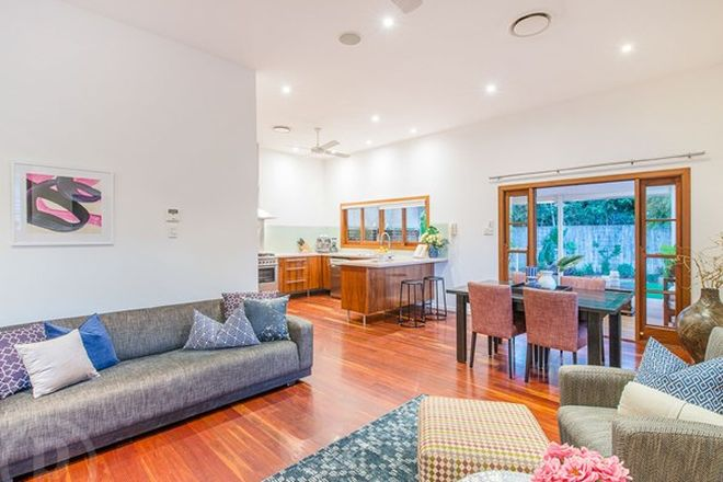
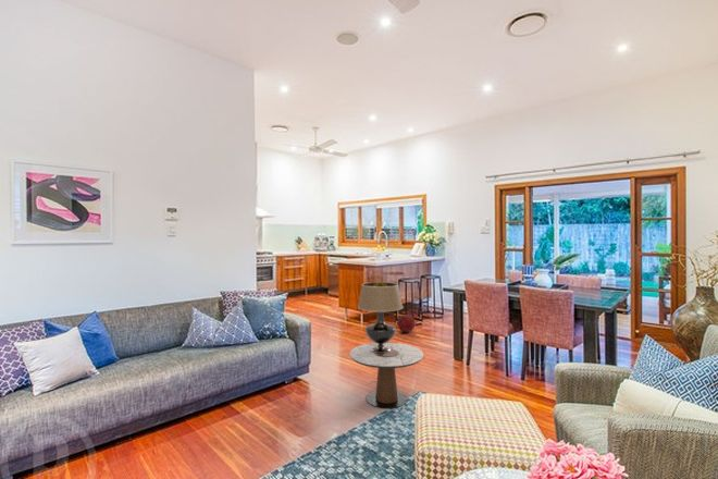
+ side table (386, 376)
+ table lamp (380, 317)
+ ball (406, 323)
